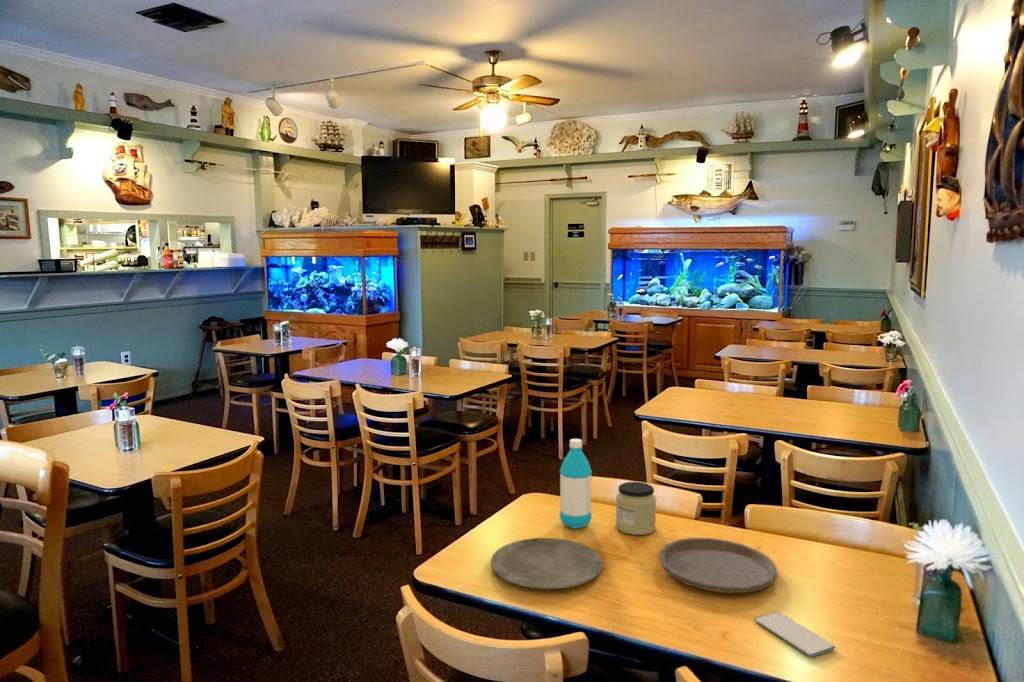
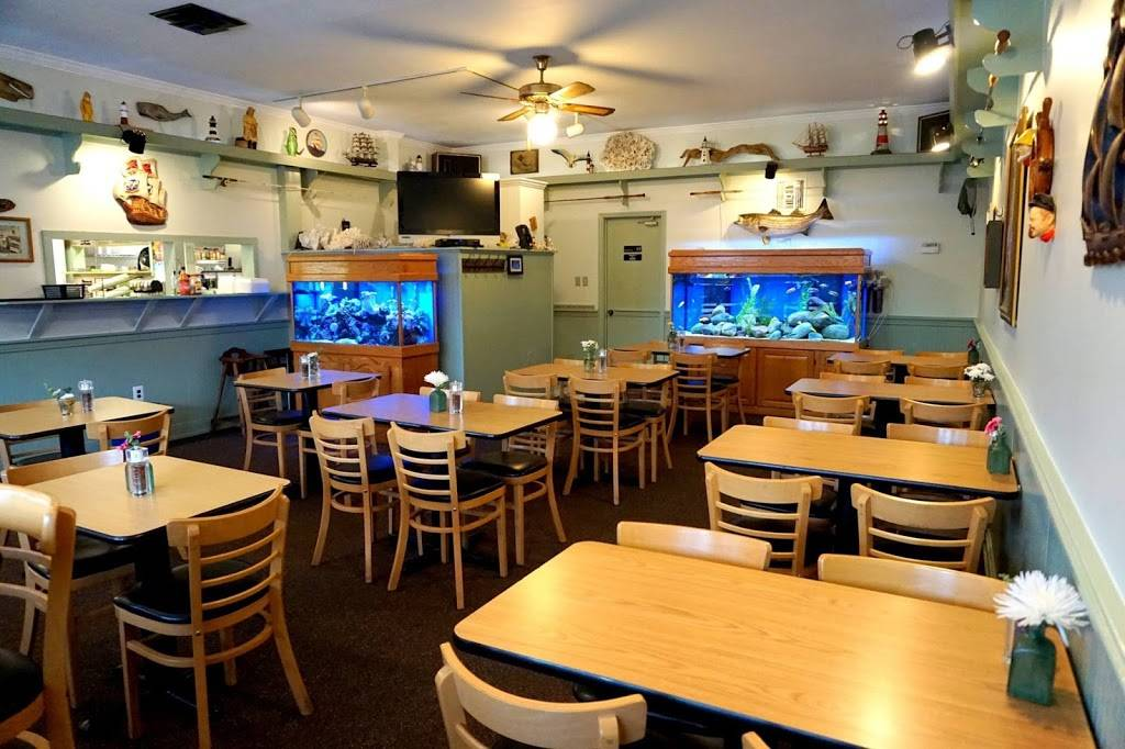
- plate (716, 564)
- water bottle (575, 482)
- smartphone (793, 633)
- plate (546, 563)
- jar (635, 507)
